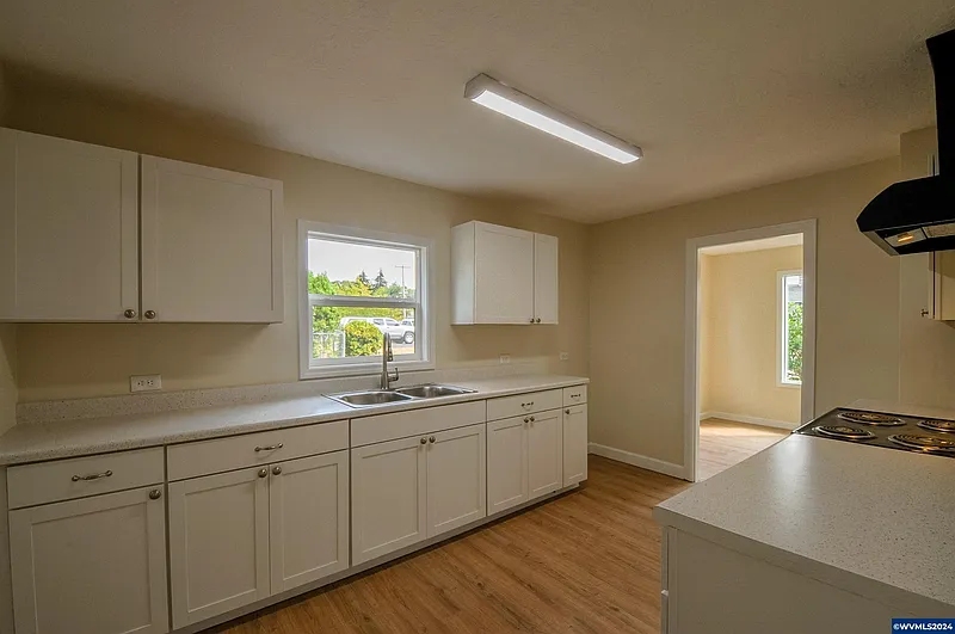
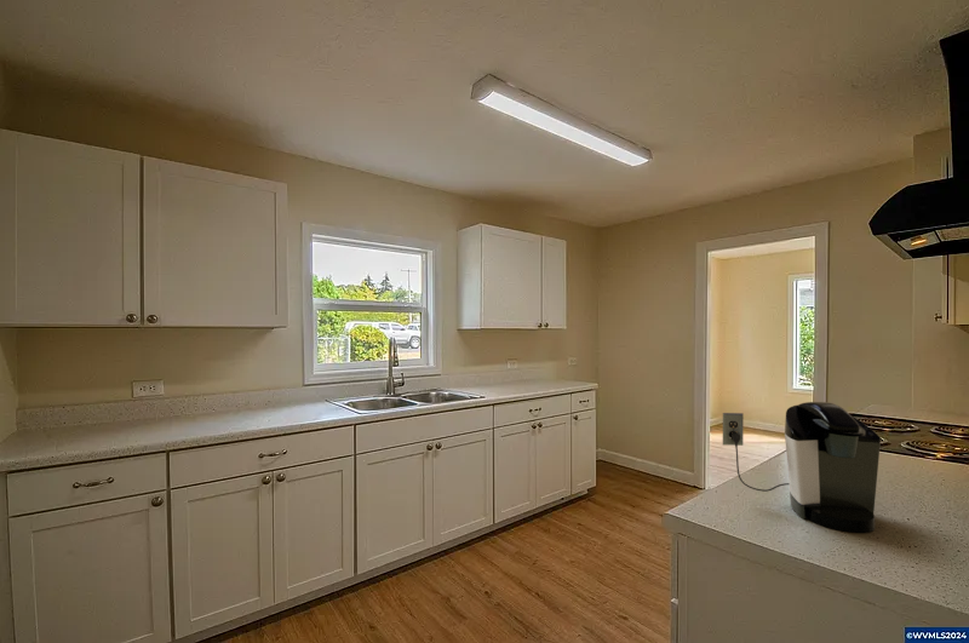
+ coffee maker (803, 458)
